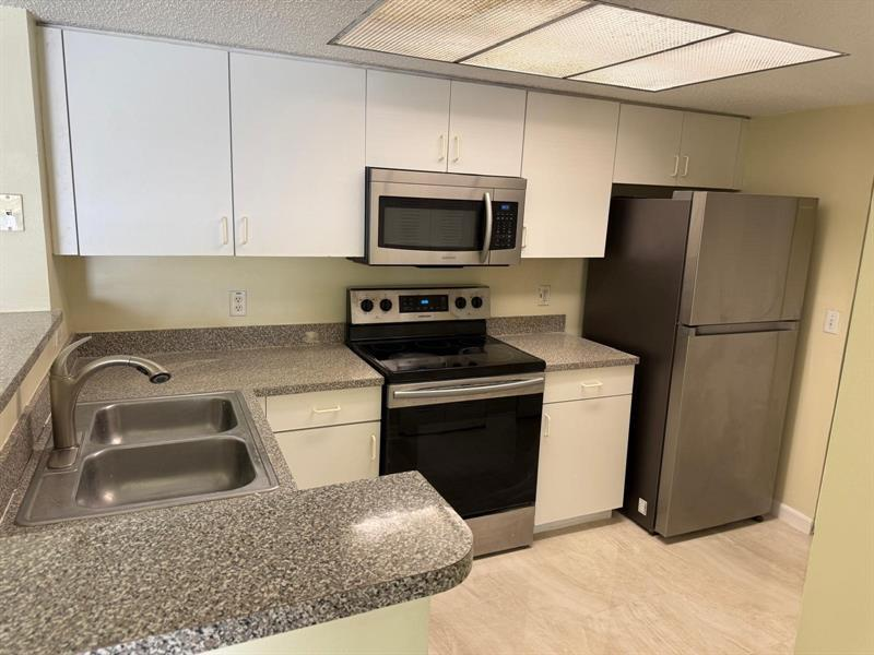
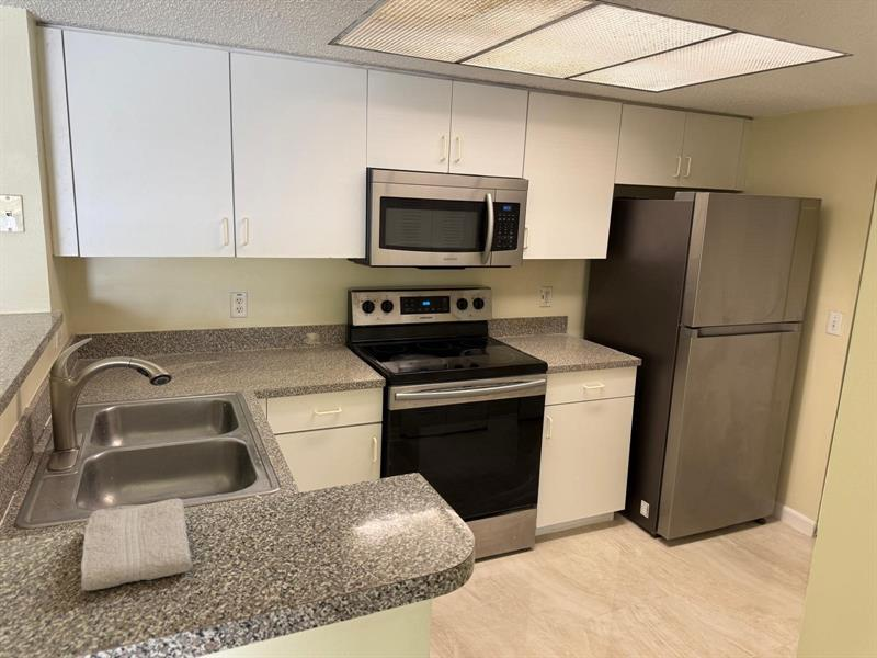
+ washcloth (137, 537)
